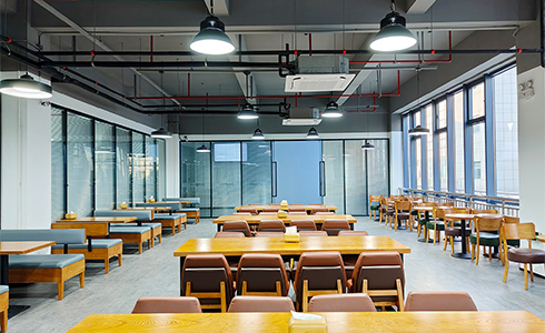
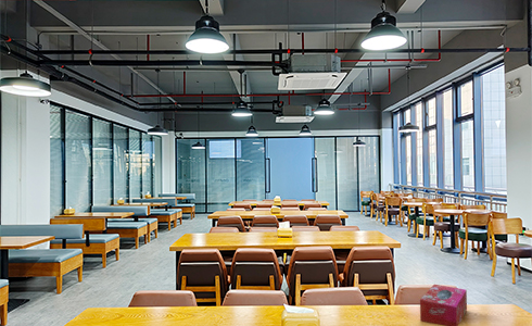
+ tissue box (444, 304)
